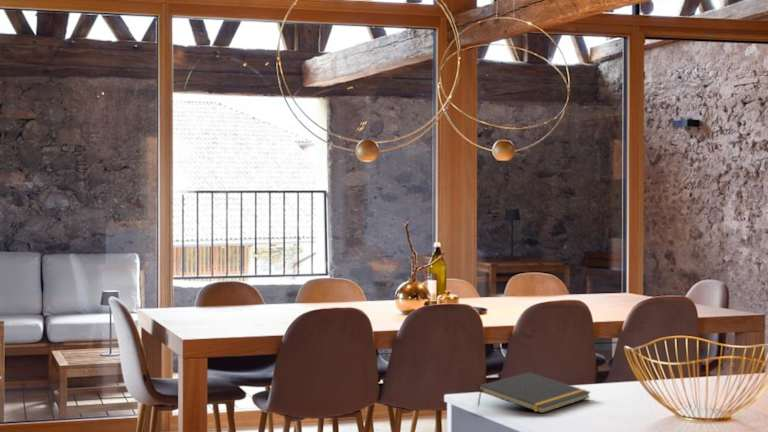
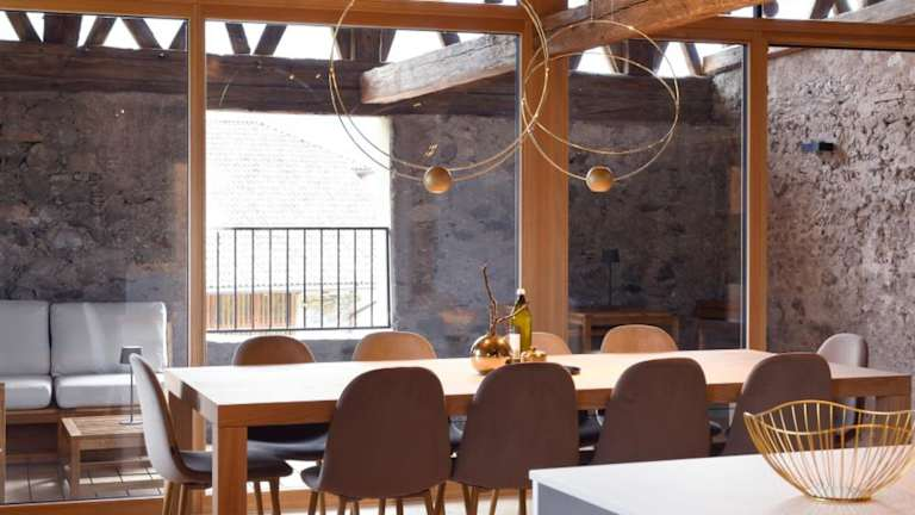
- notepad (535, 391)
